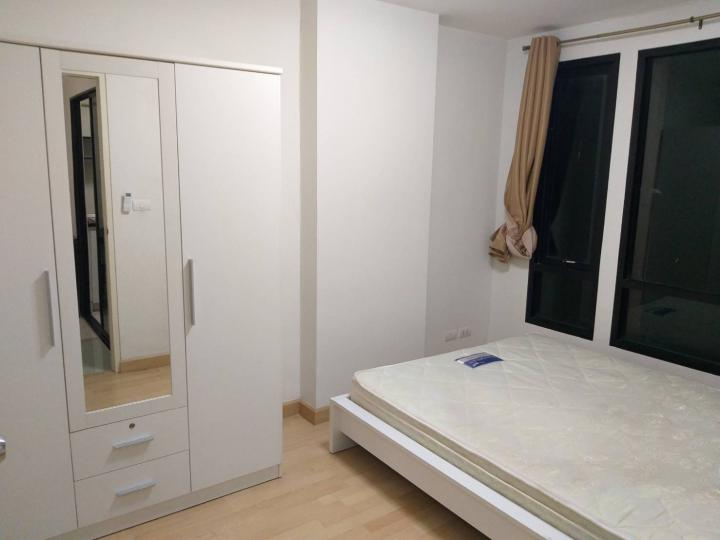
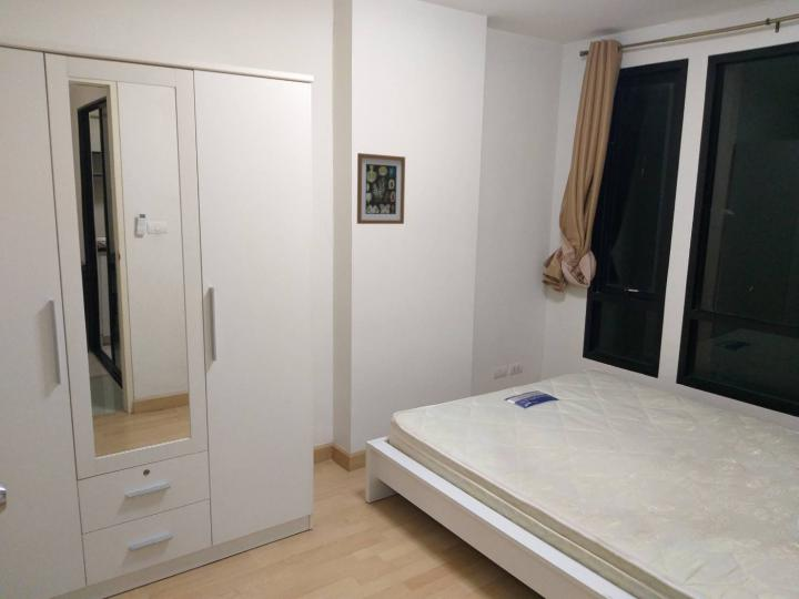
+ wall art (381, 190)
